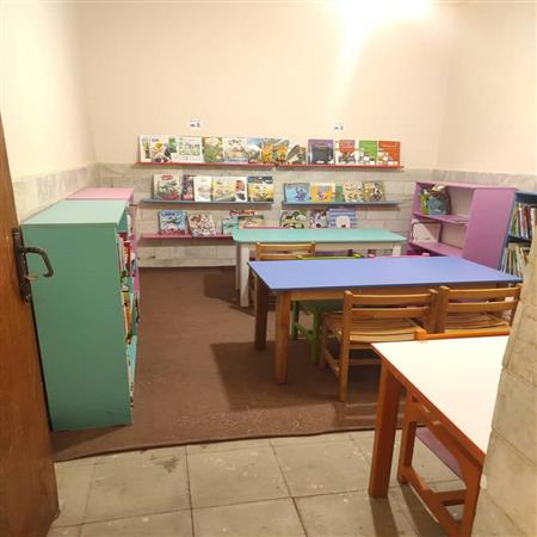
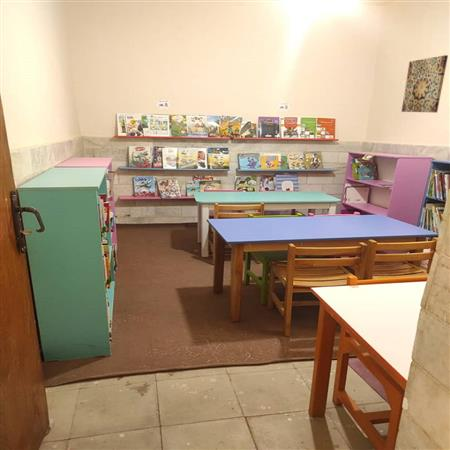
+ wall art (422, 85)
